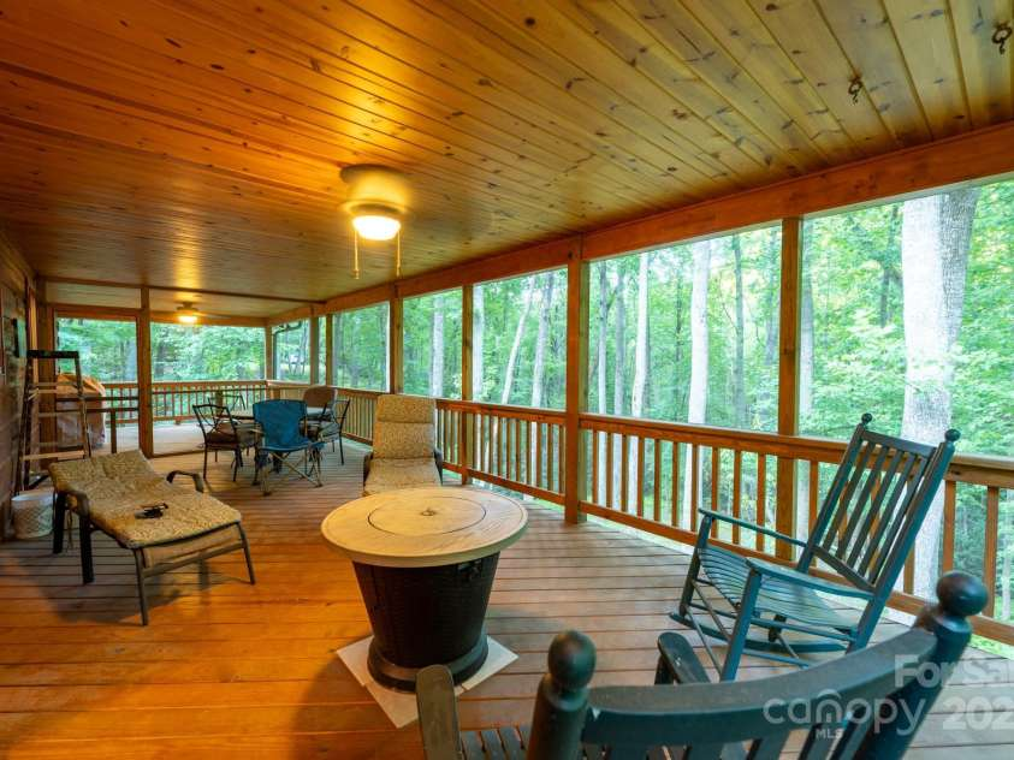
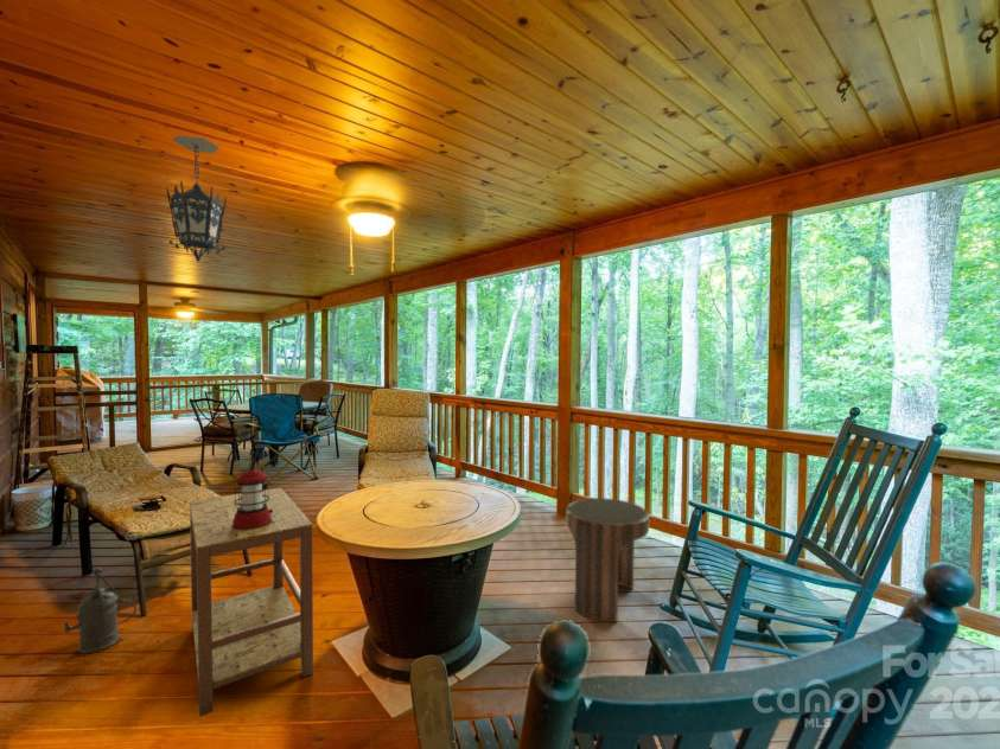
+ side table (243, 571)
+ oil lamp (103, 603)
+ side table (606, 555)
+ lantern (251, 486)
+ hanging lantern (197, 203)
